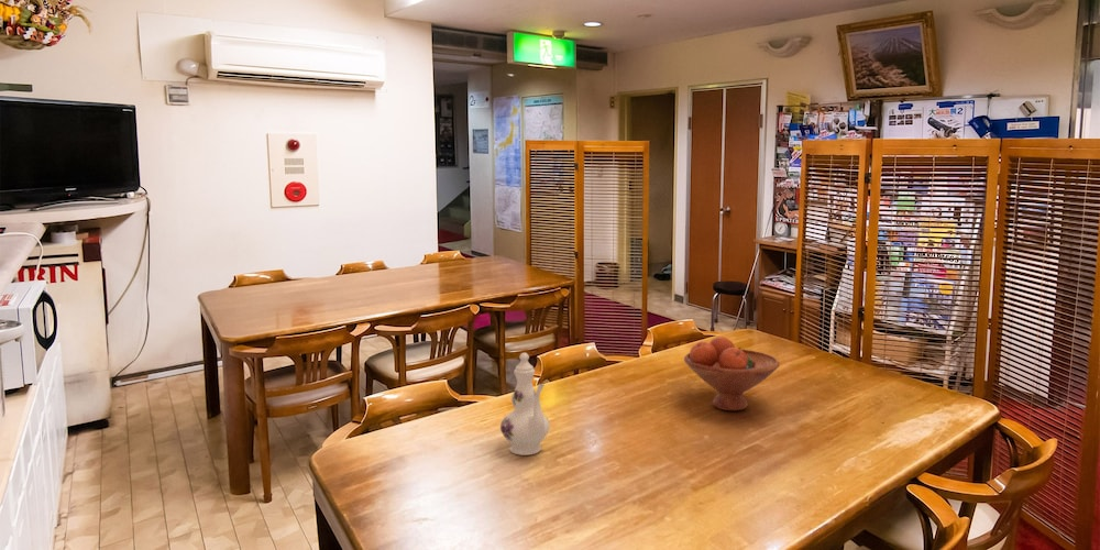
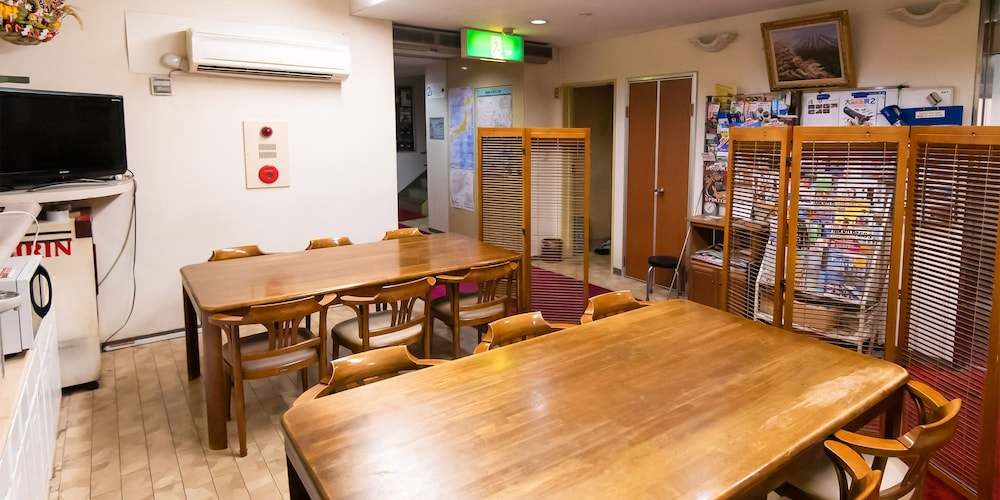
- fruit bowl (730, 373)
- chinaware (528, 403)
